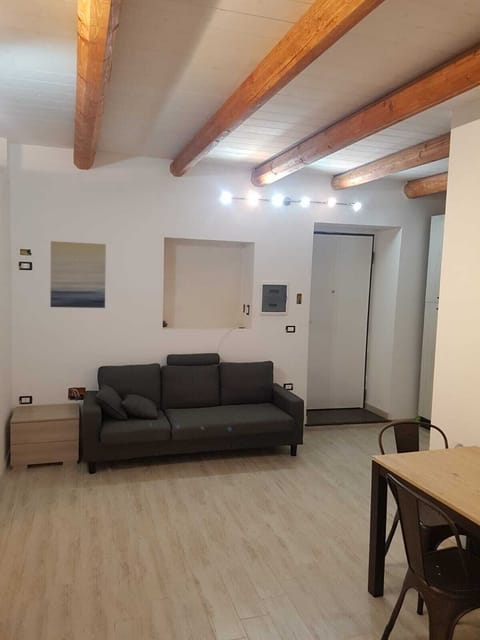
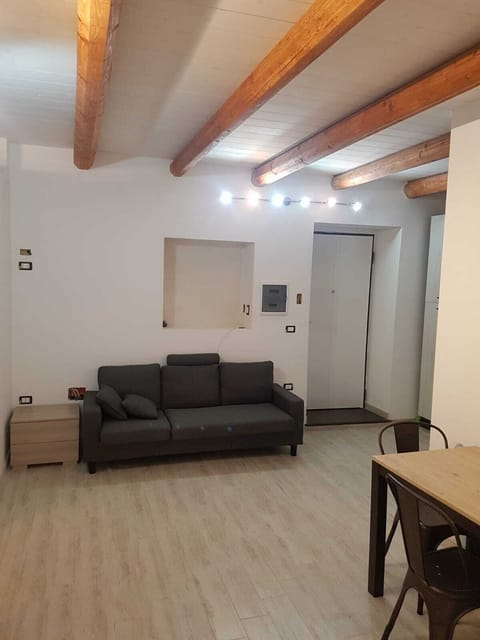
- wall art (78, 275)
